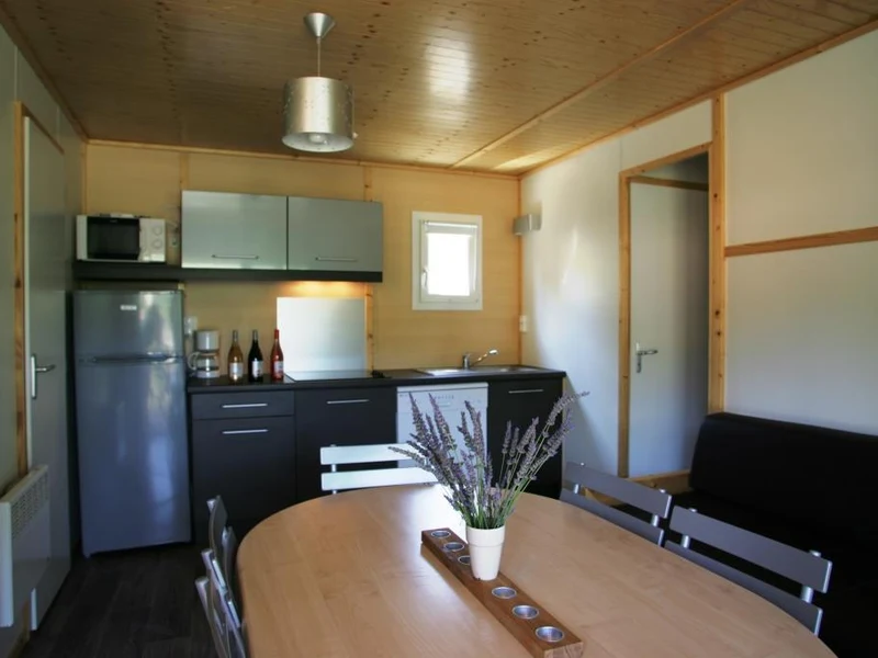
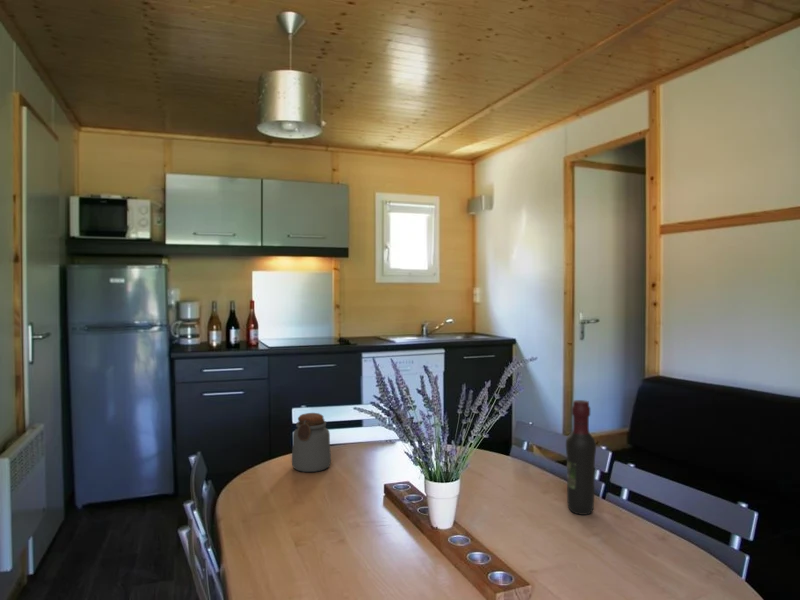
+ wine bottle (580, 456)
+ jar (311, 440)
